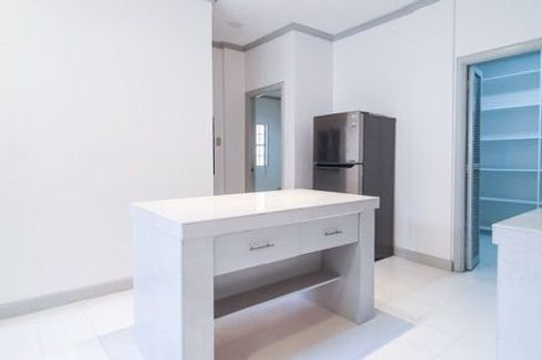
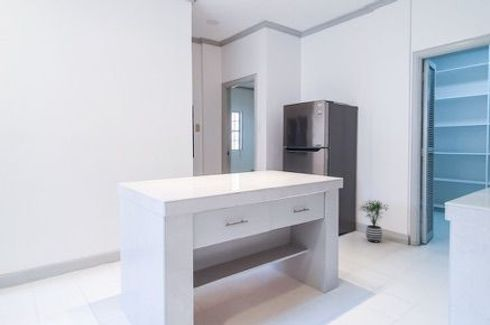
+ potted plant (372, 220)
